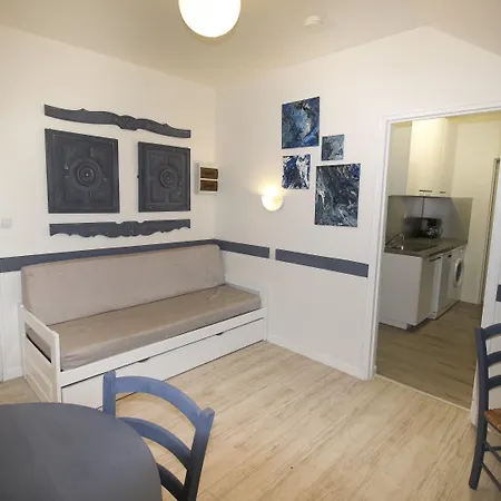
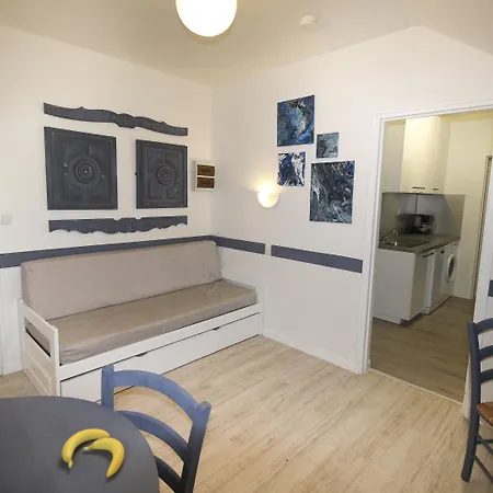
+ banana (93, 448)
